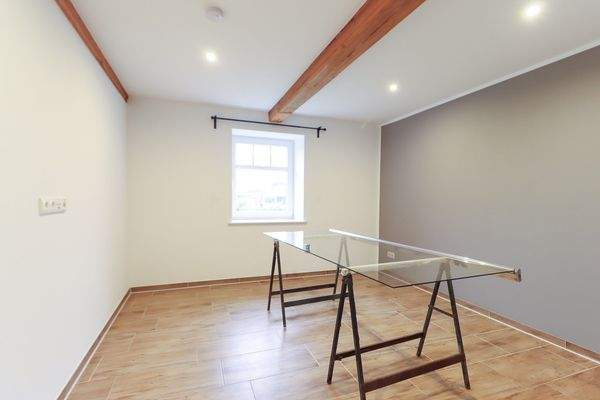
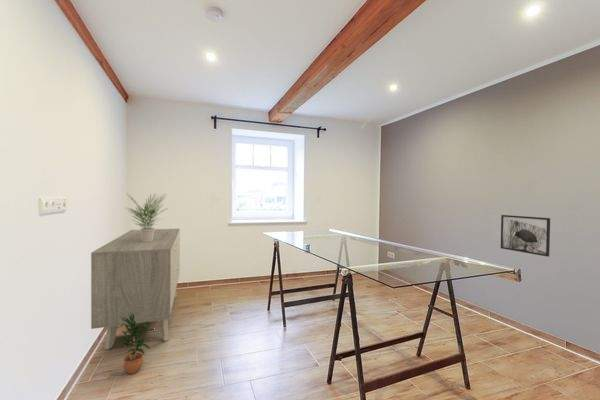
+ sideboard (148, 277)
+ potted plant (135, 341)
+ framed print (523, 234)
+ potted plant (146, 216)
